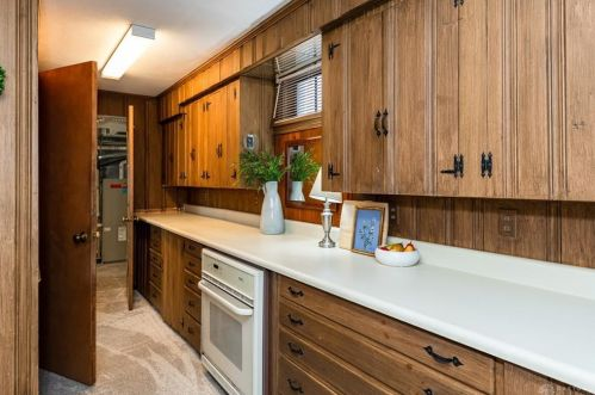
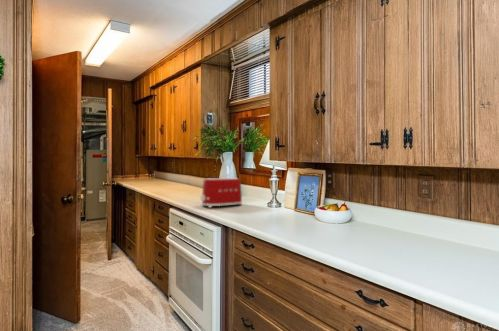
+ toaster (221, 191)
